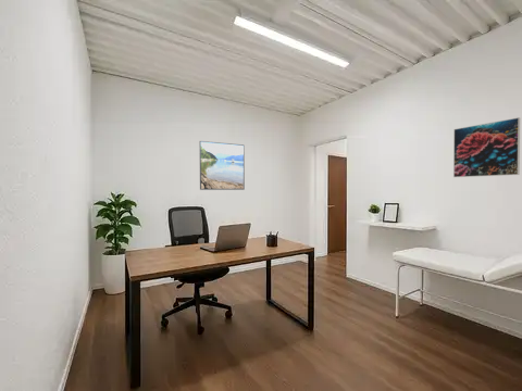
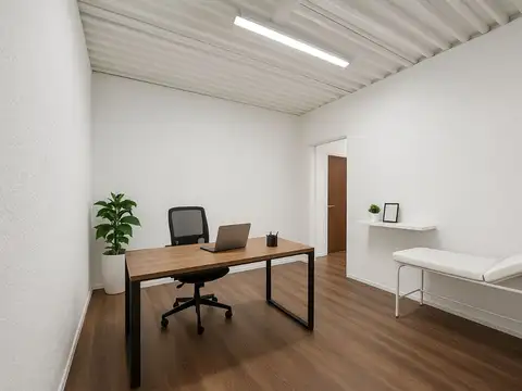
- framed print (484, 150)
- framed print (223, 166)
